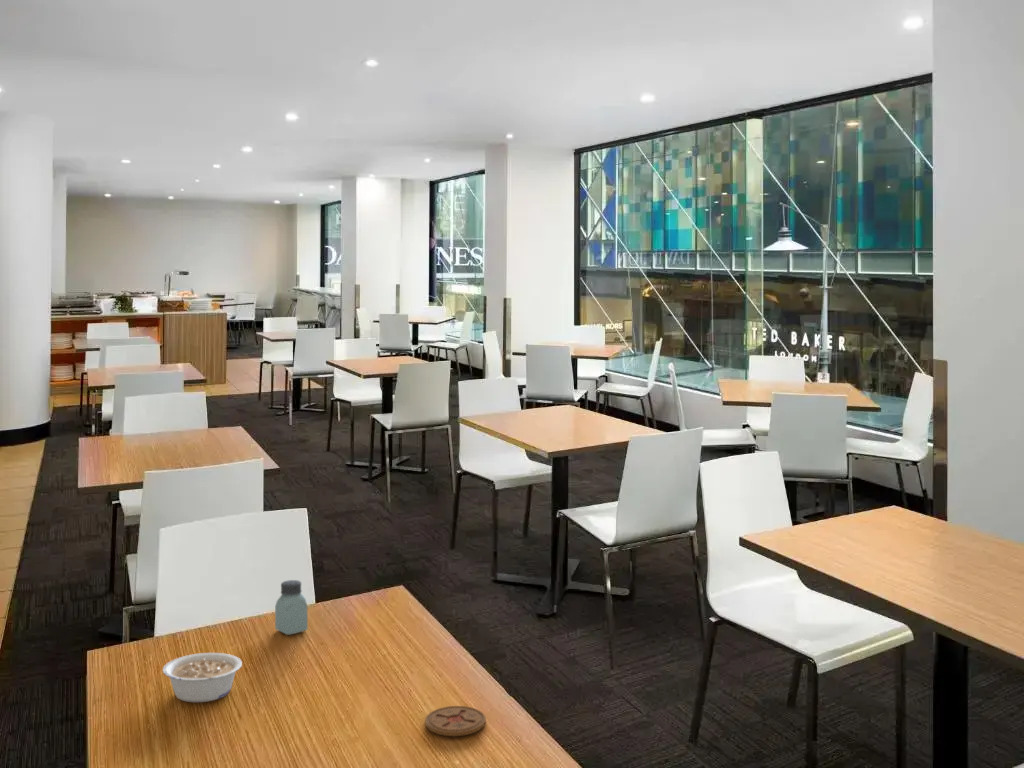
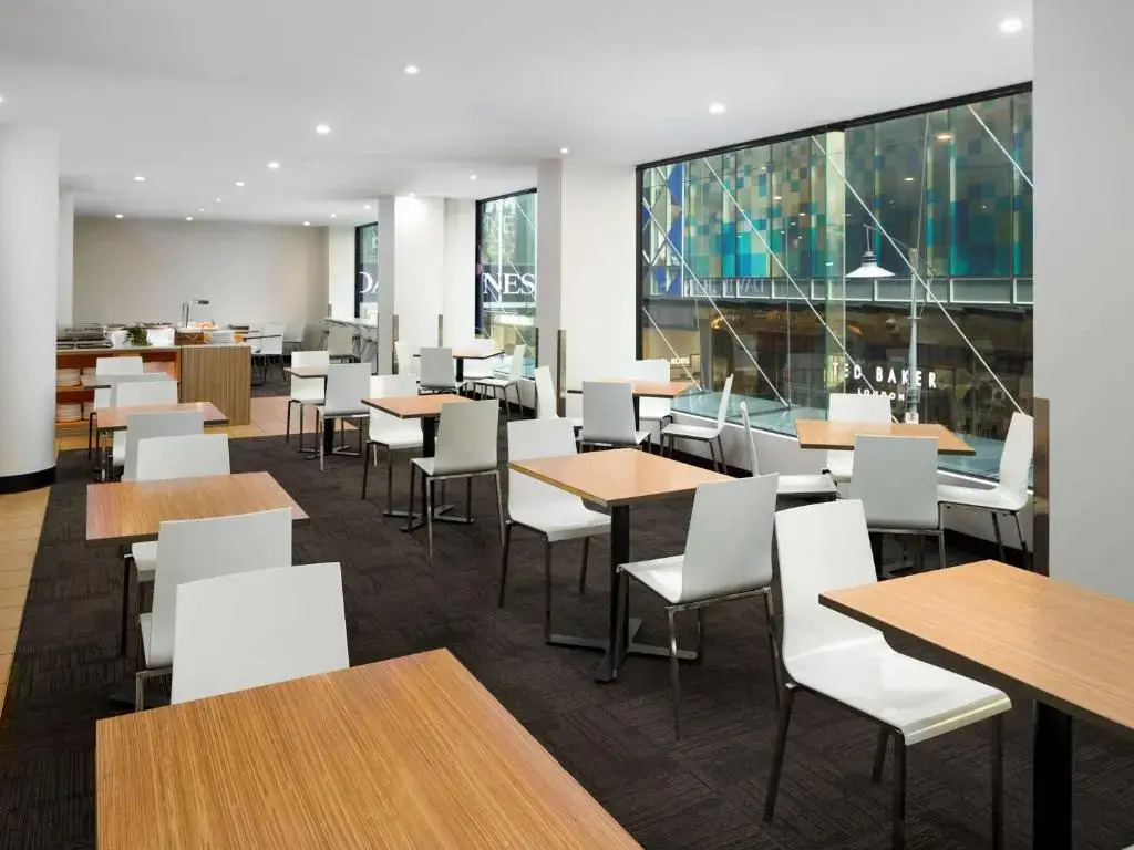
- legume (205, 676)
- saltshaker (291, 606)
- coaster (455, 720)
